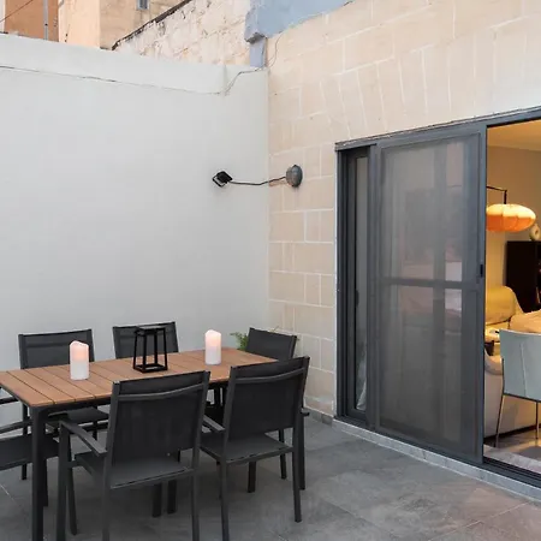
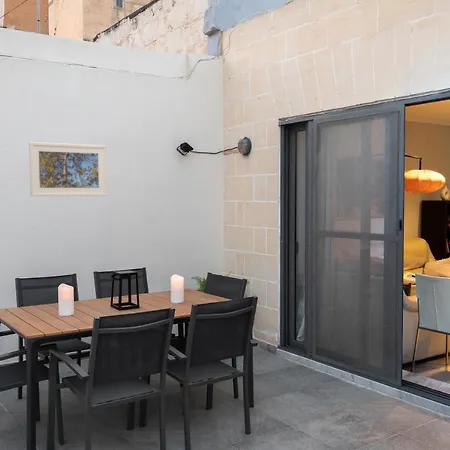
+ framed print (69, 170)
